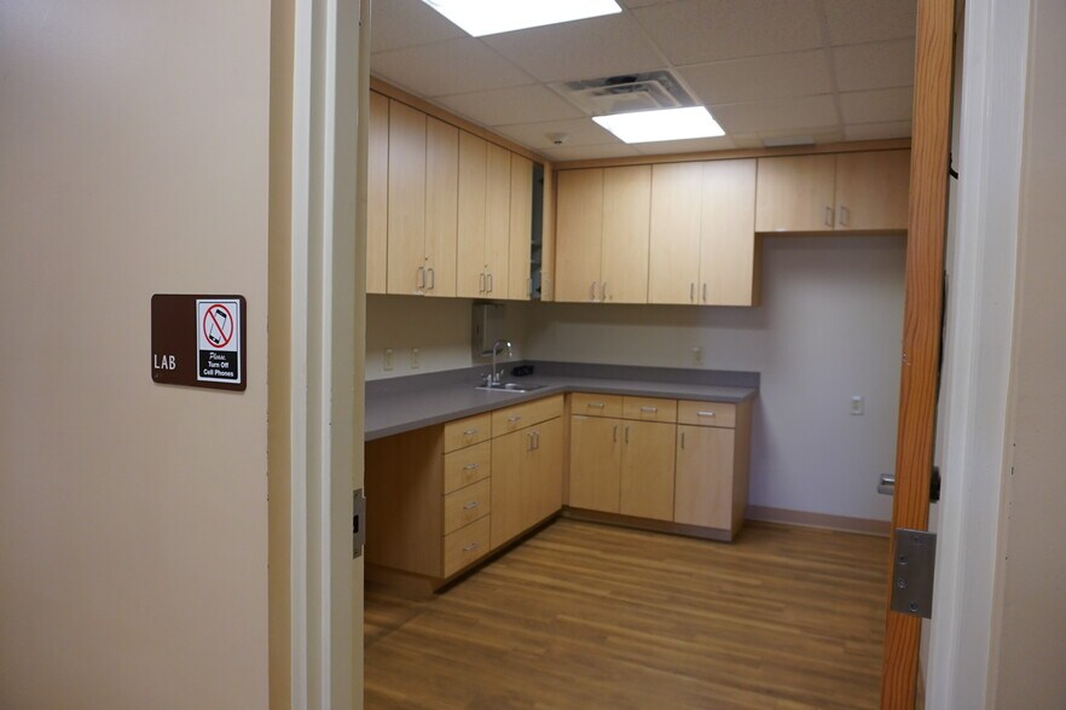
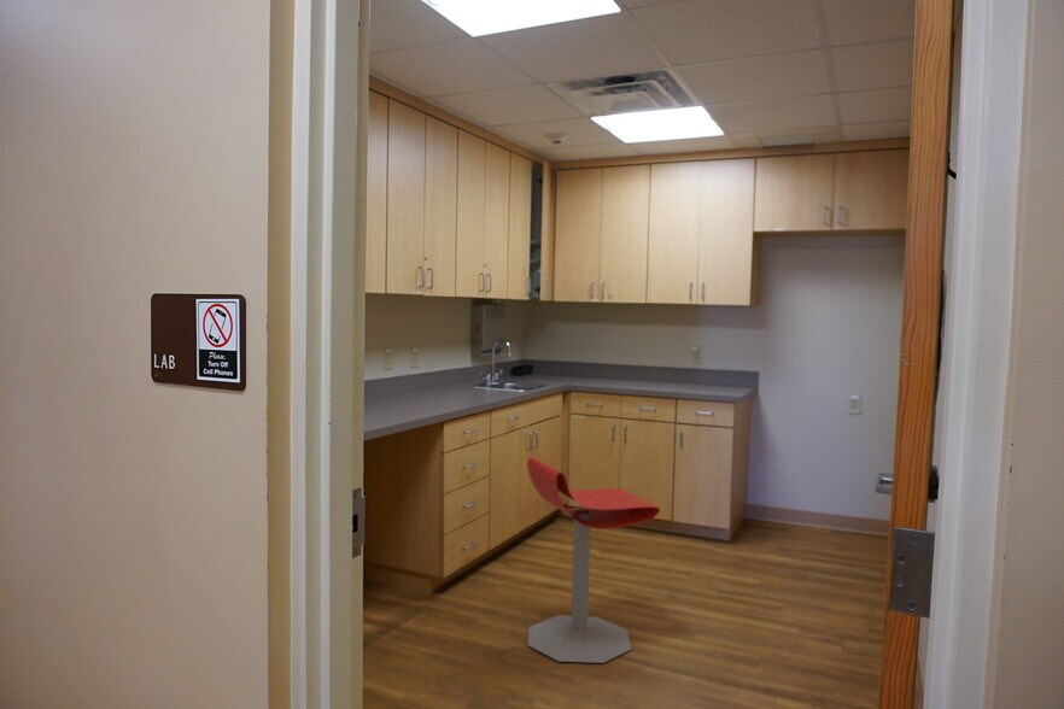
+ stool (589, 549)
